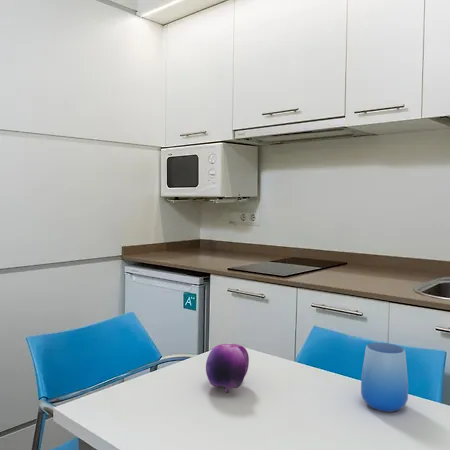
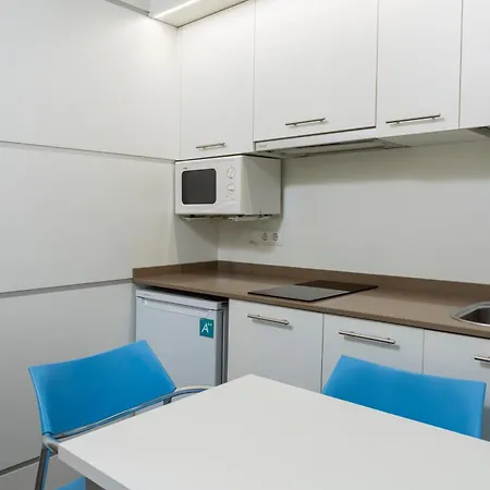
- fruit (227, 366)
- cup (384, 376)
